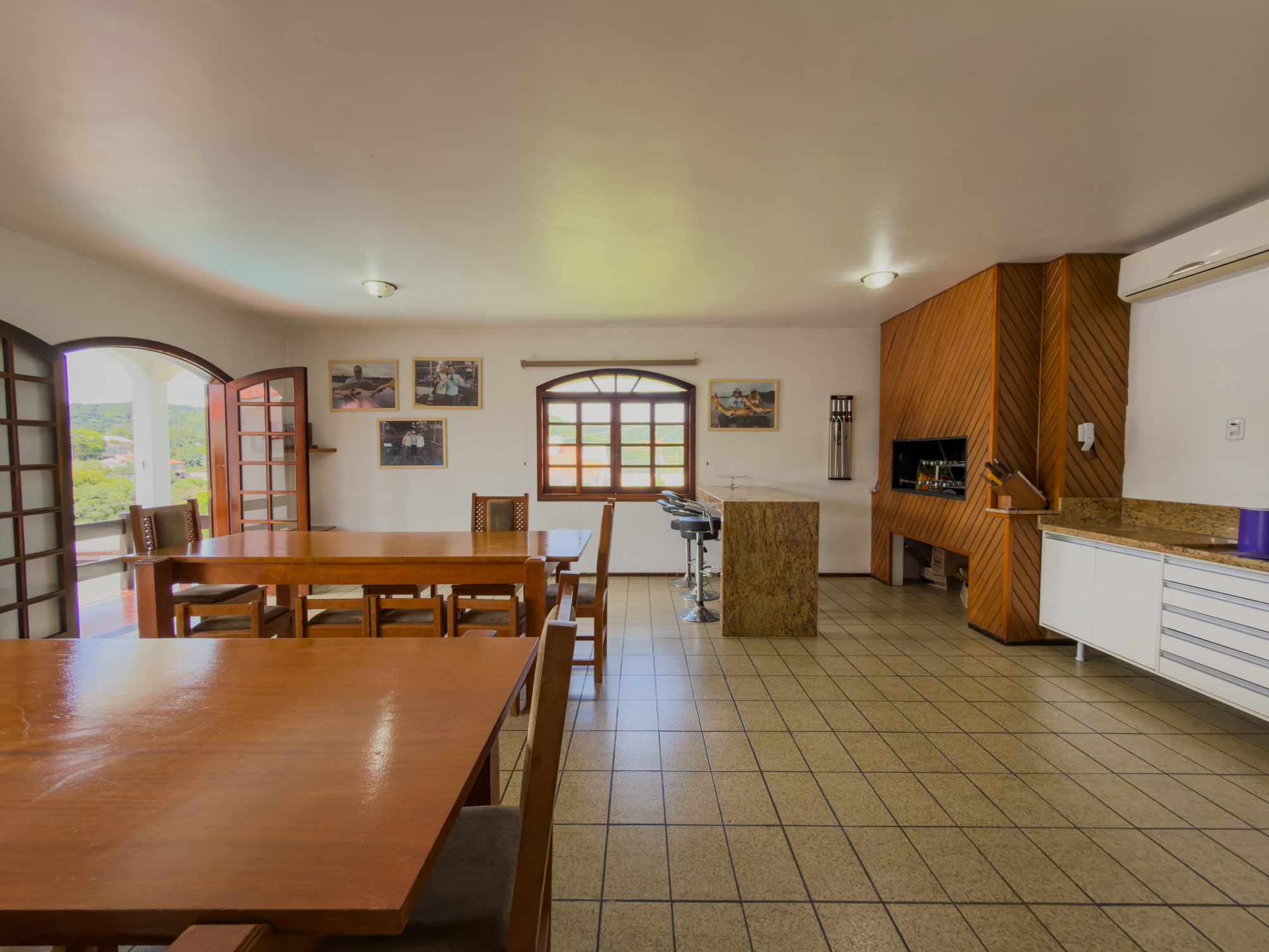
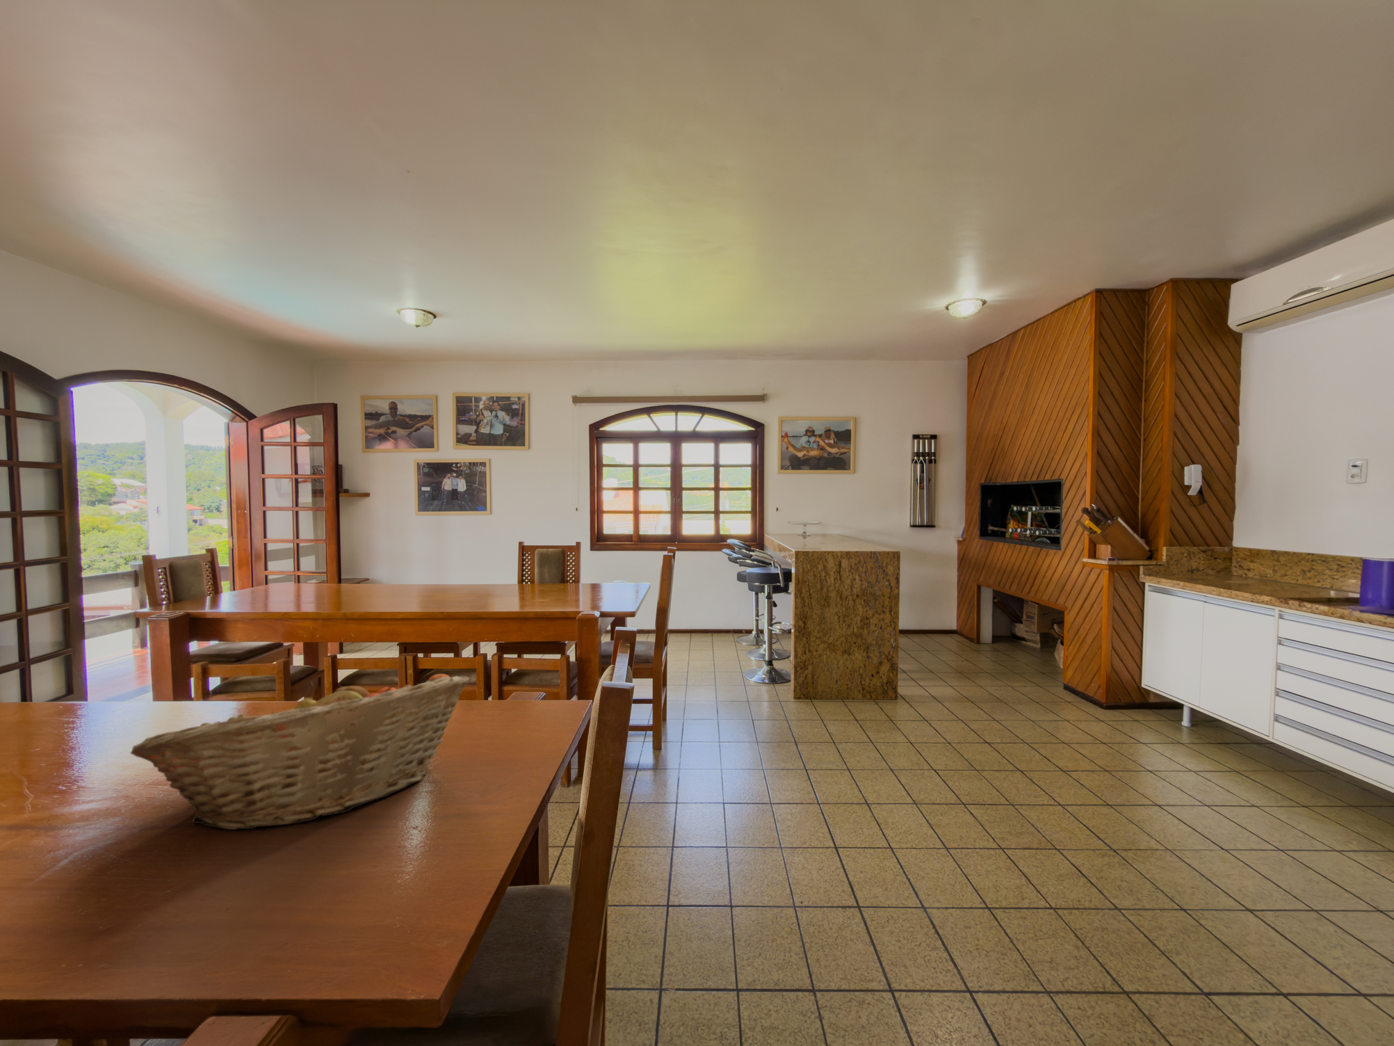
+ fruit basket (323, 733)
